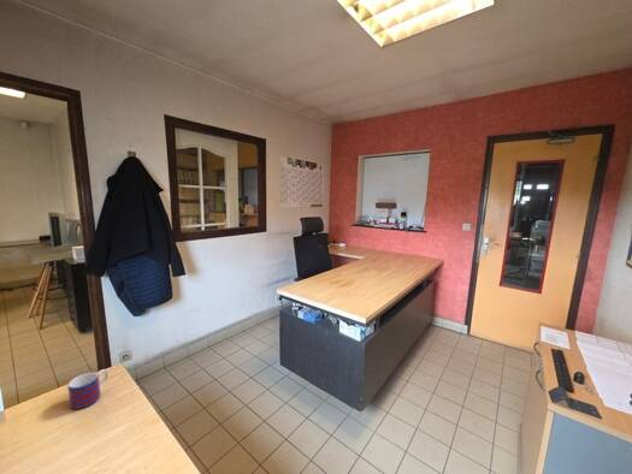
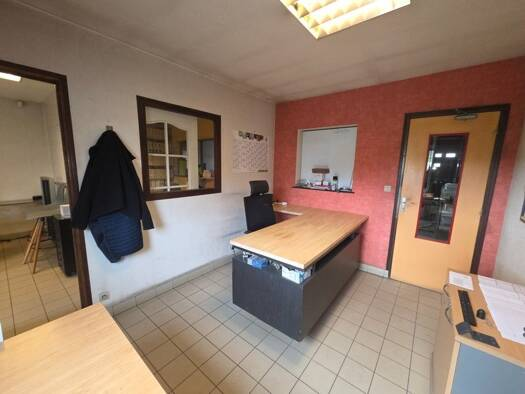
- mug (90, 386)
